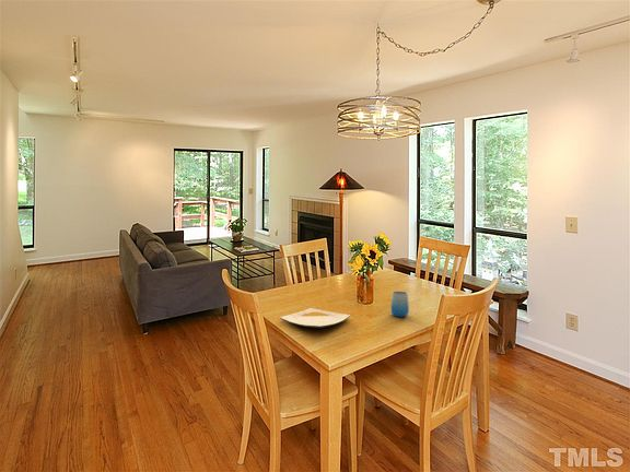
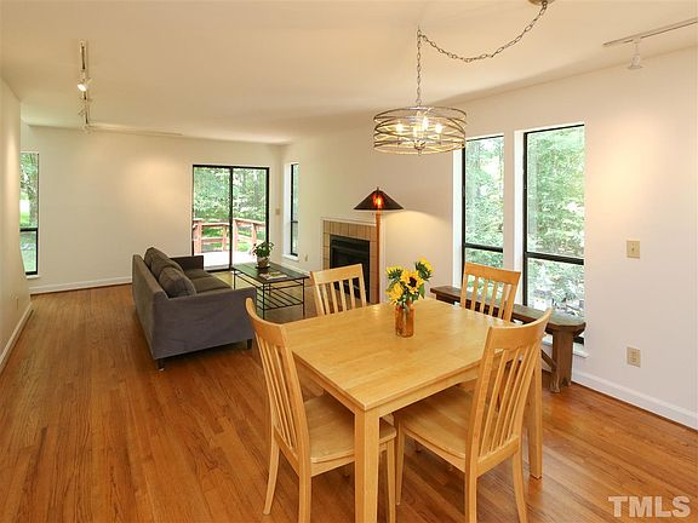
- plate (315, 318)
- cup (399, 304)
